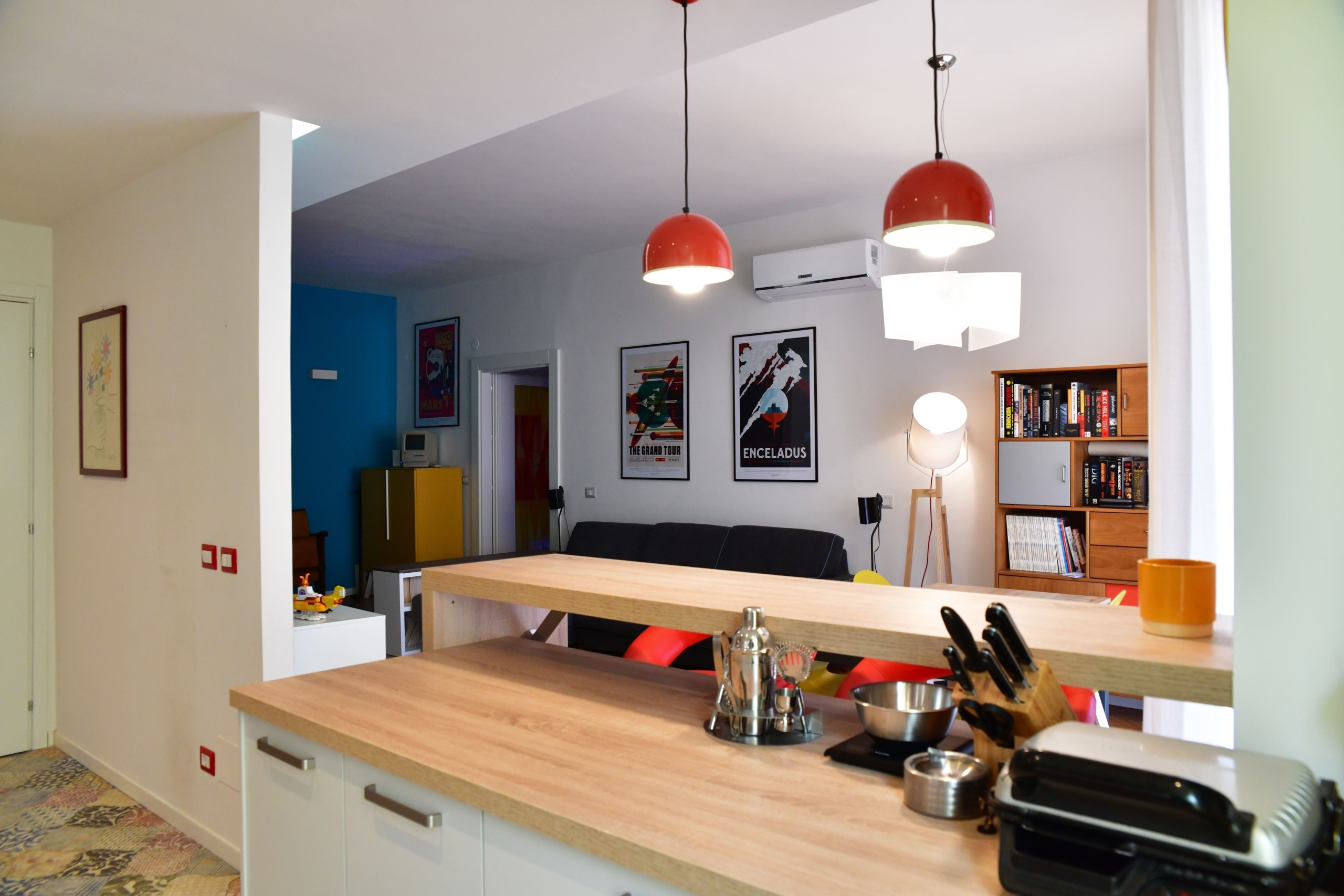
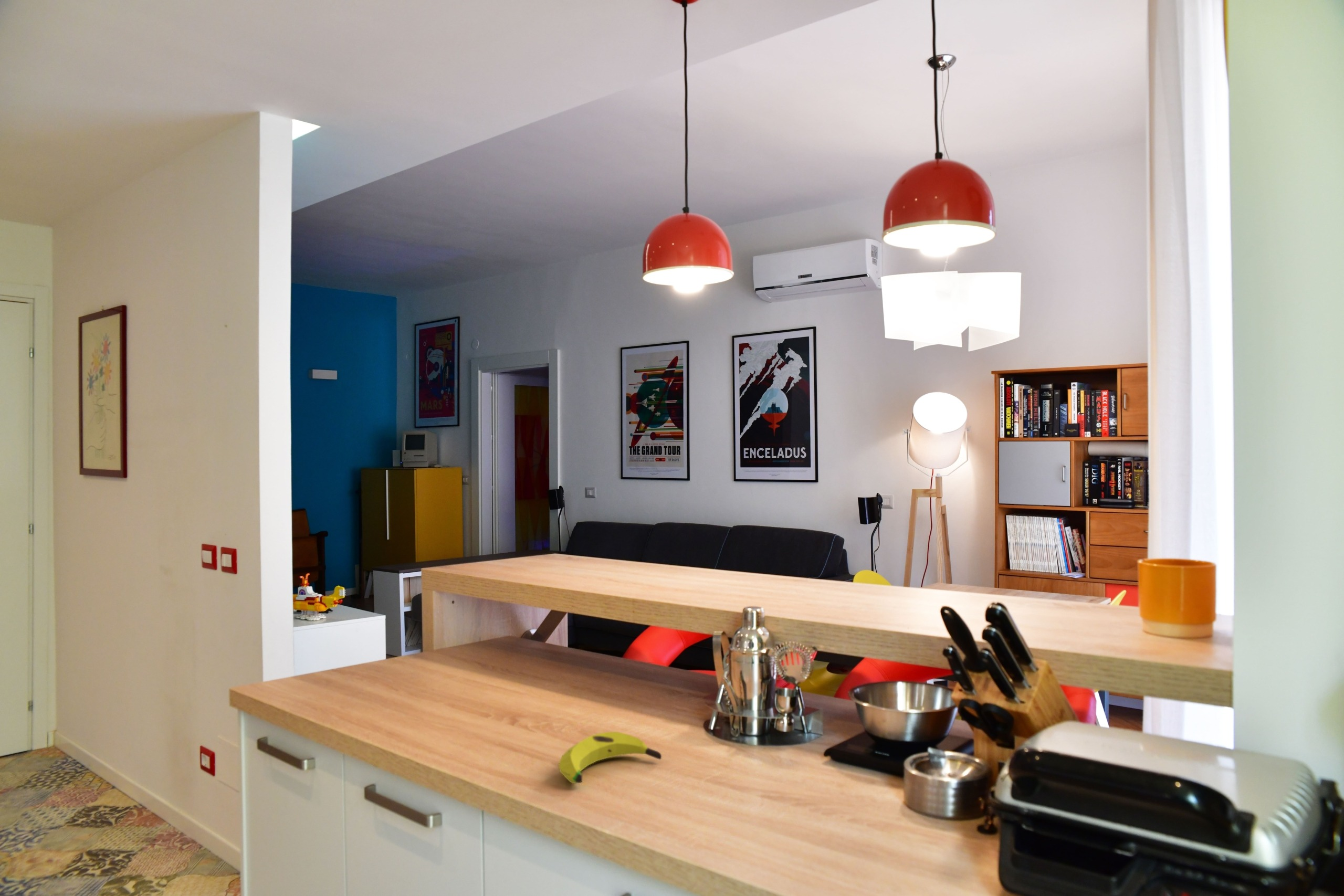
+ banana (609, 756)
